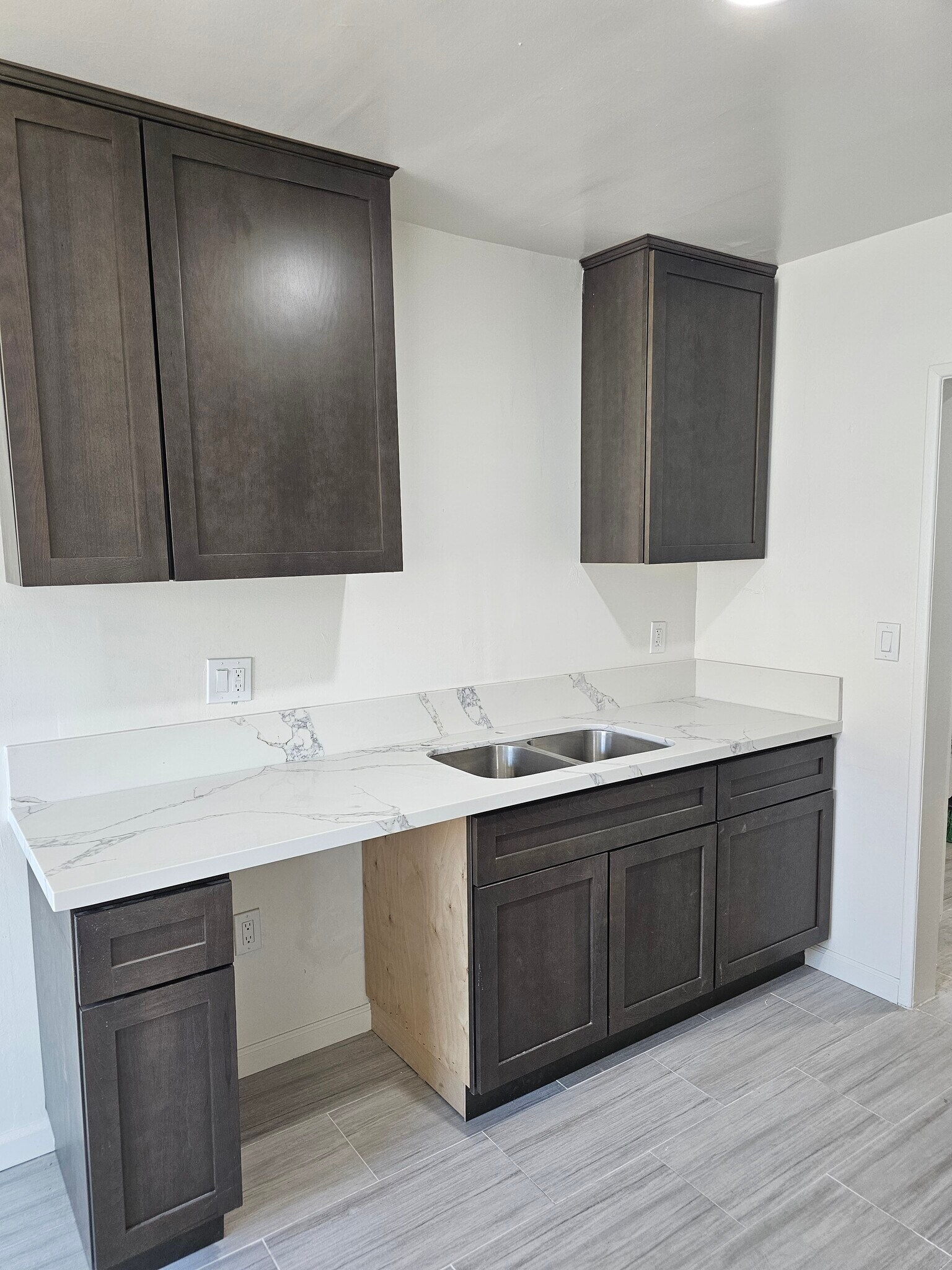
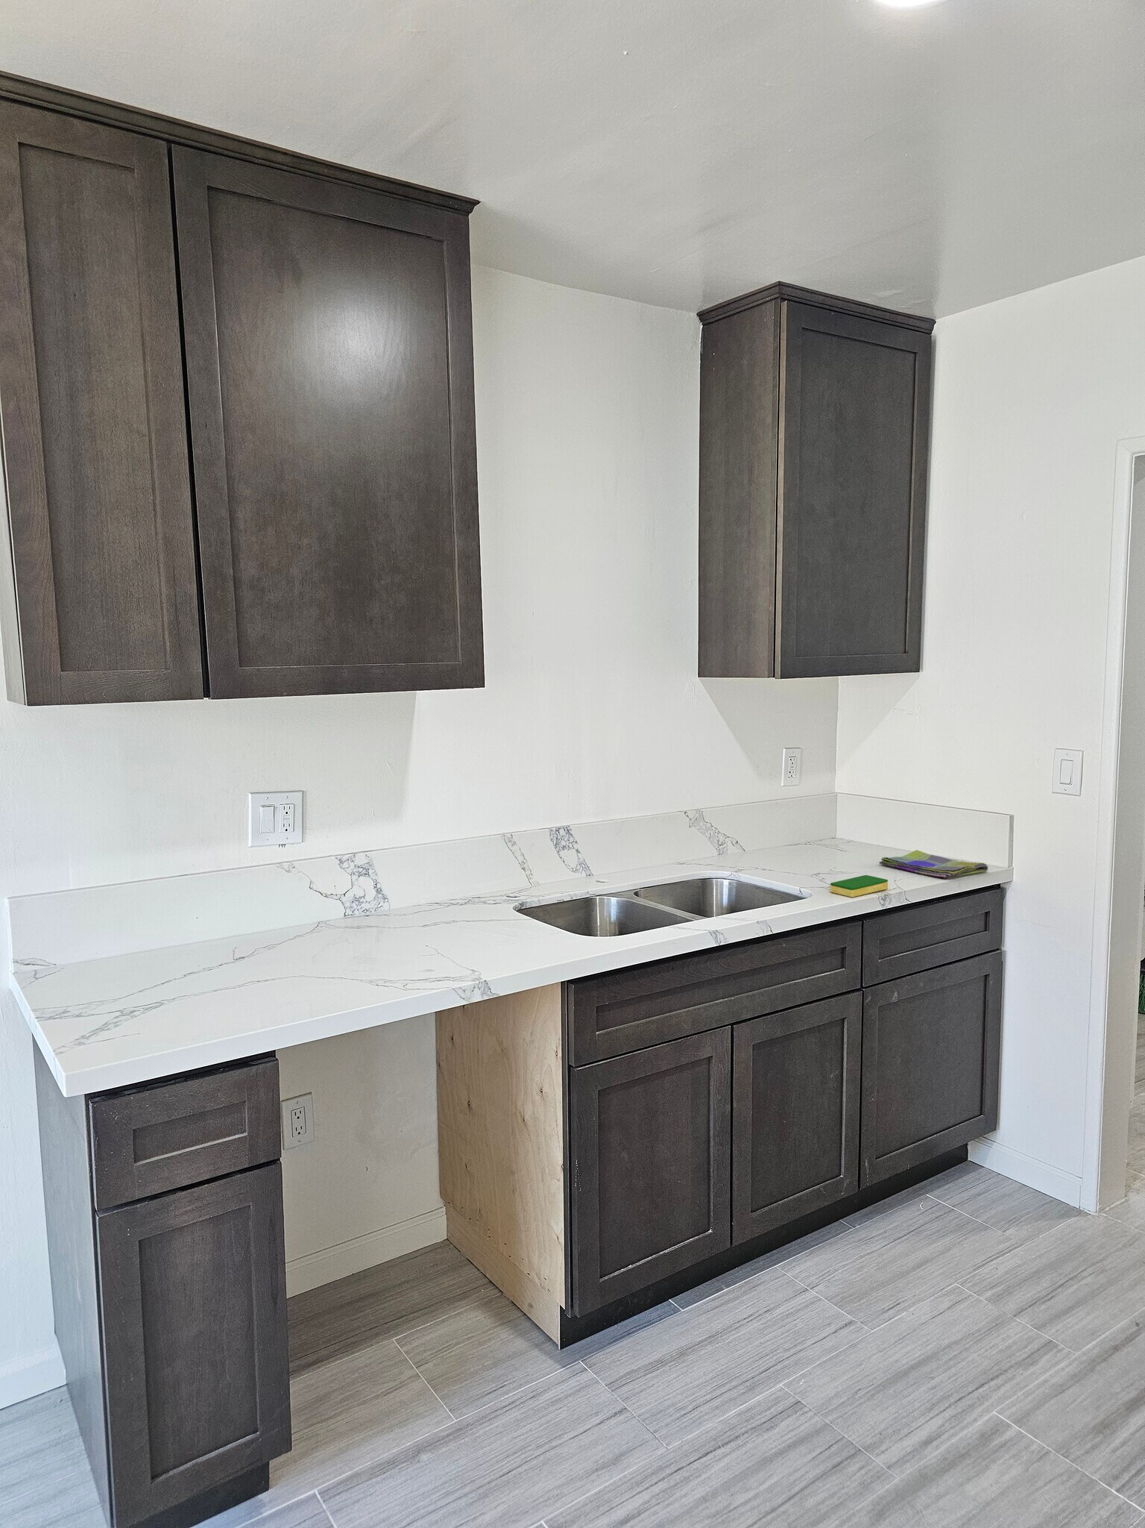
+ dish towel (933, 863)
+ dish sponge (859, 886)
